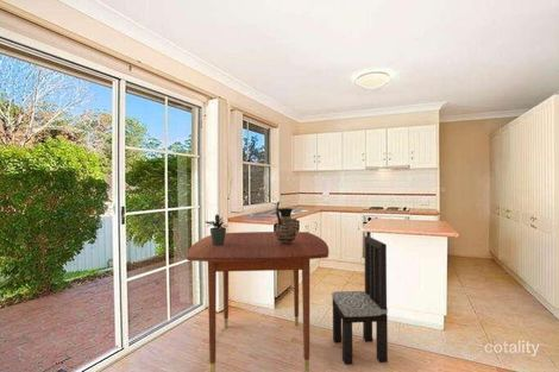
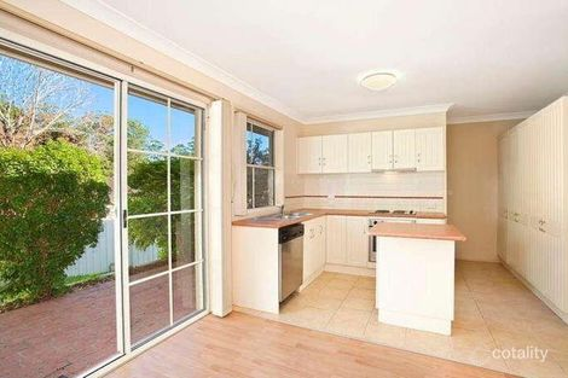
- dining chair (358, 295)
- dining table (260, 270)
- ceramic jug (285, 225)
- potted plant (215, 228)
